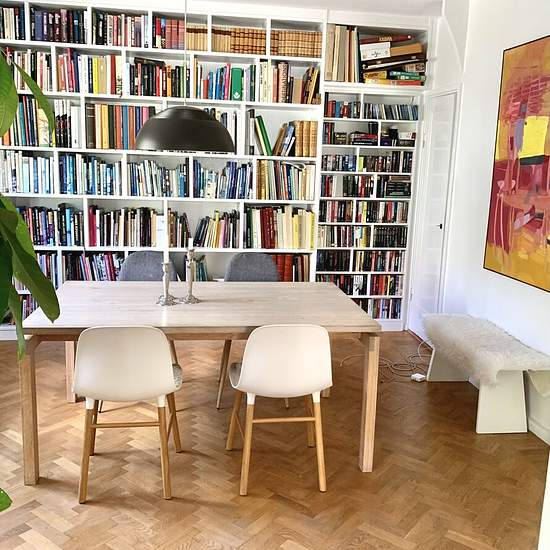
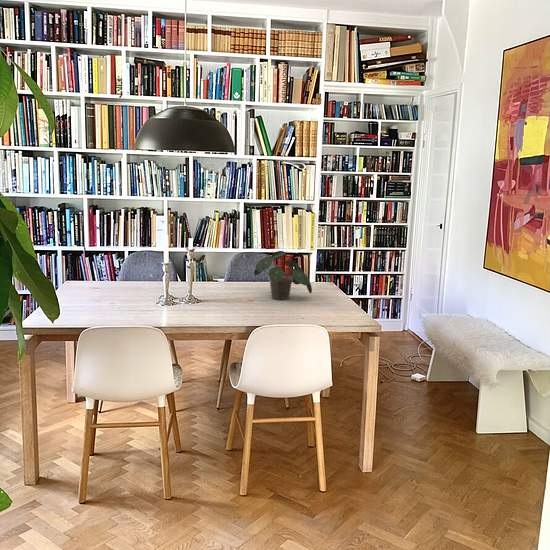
+ potted plant (283, 275)
